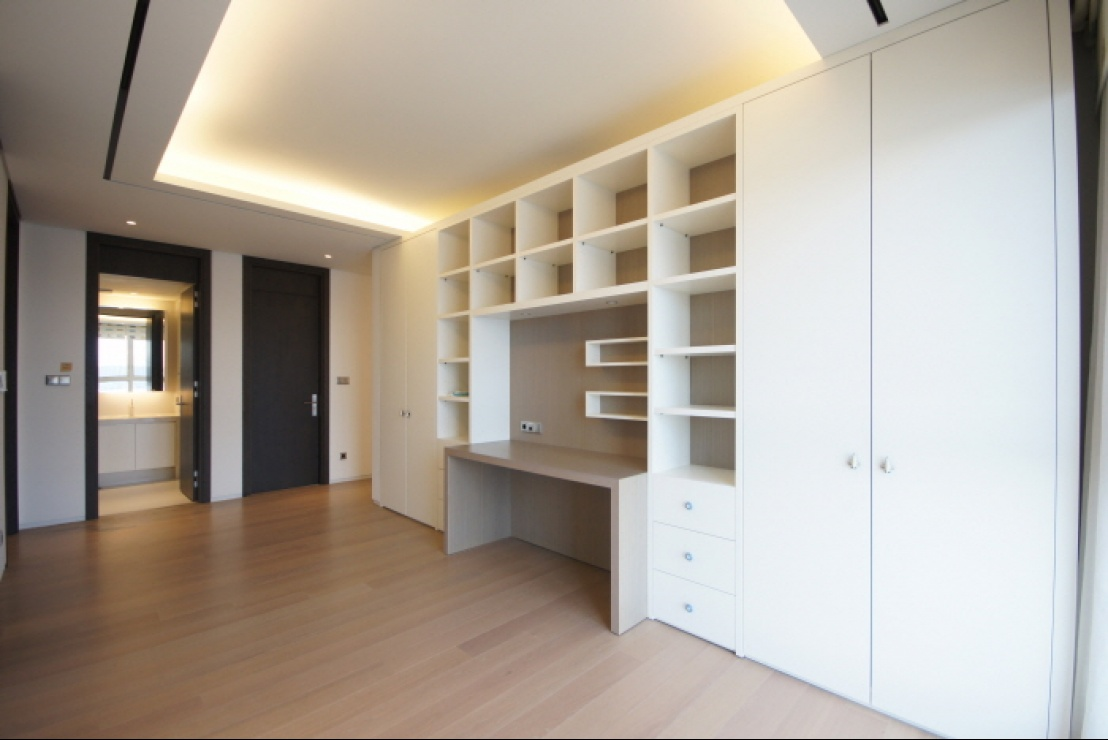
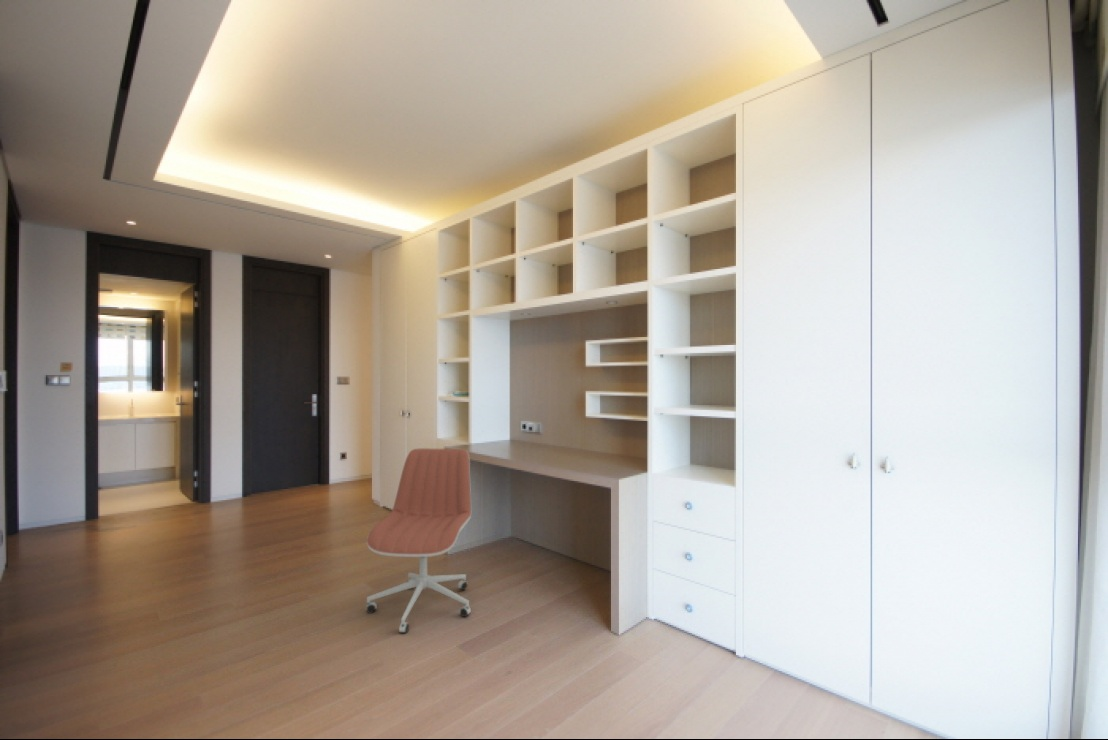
+ office chair (424, 530)
